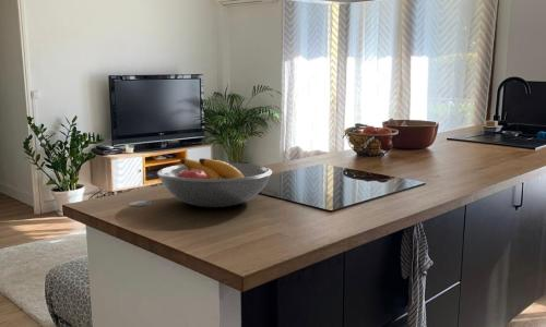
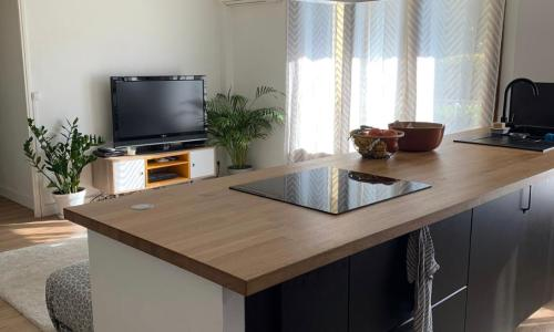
- fruit bowl (215, 182)
